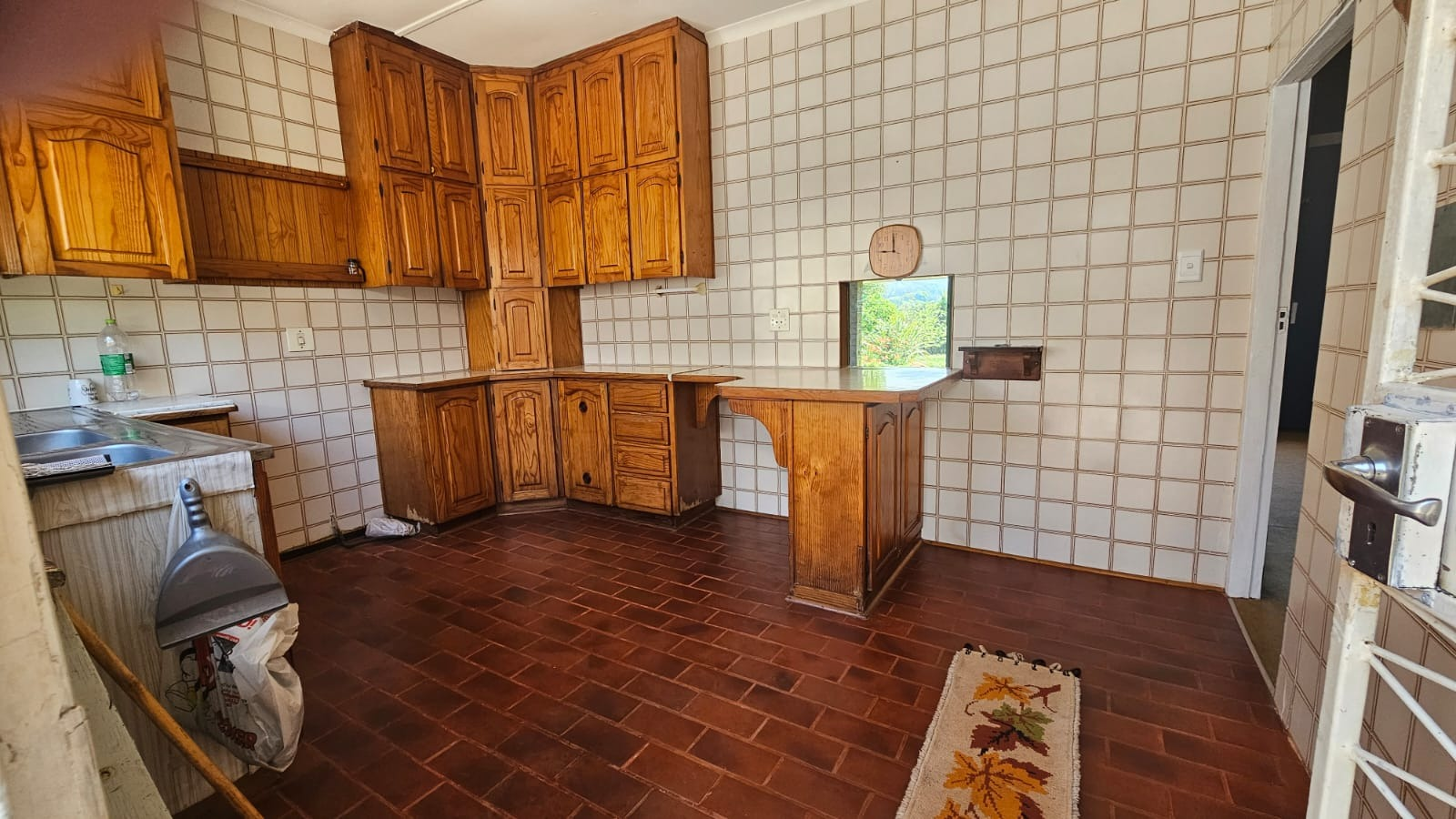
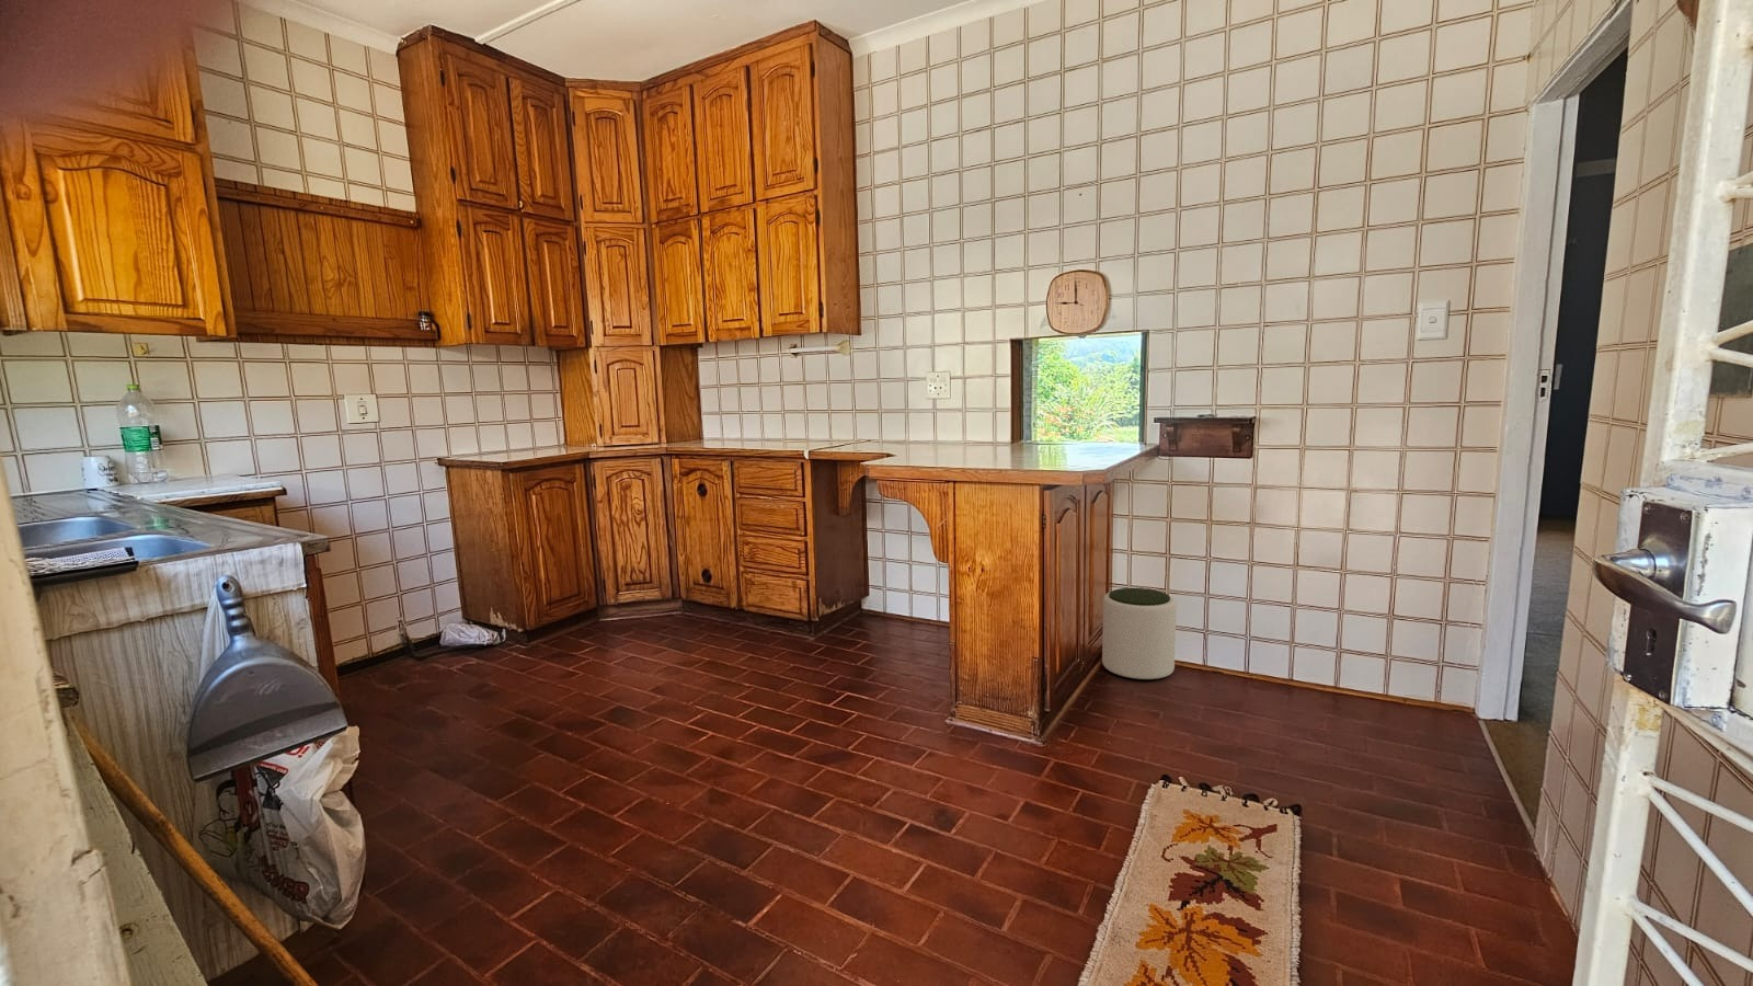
+ plant pot (1138, 632)
